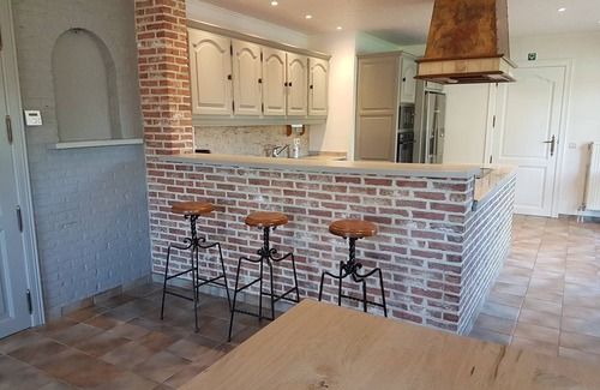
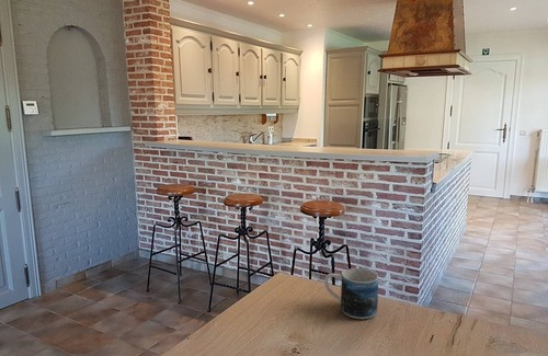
+ mug (350, 291)
